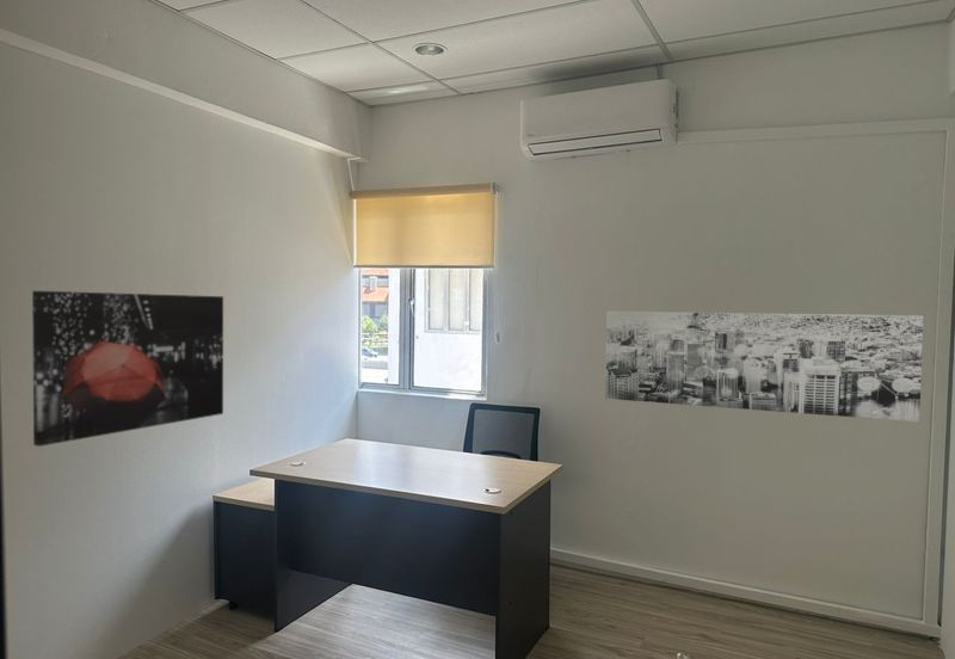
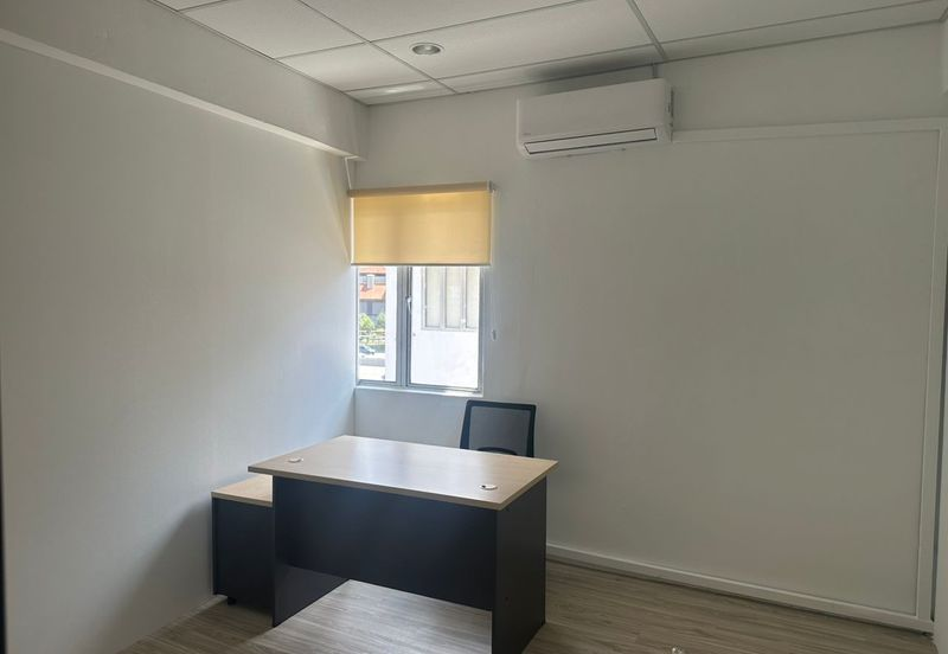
- wall art (141, 361)
- wall art (748, 361)
